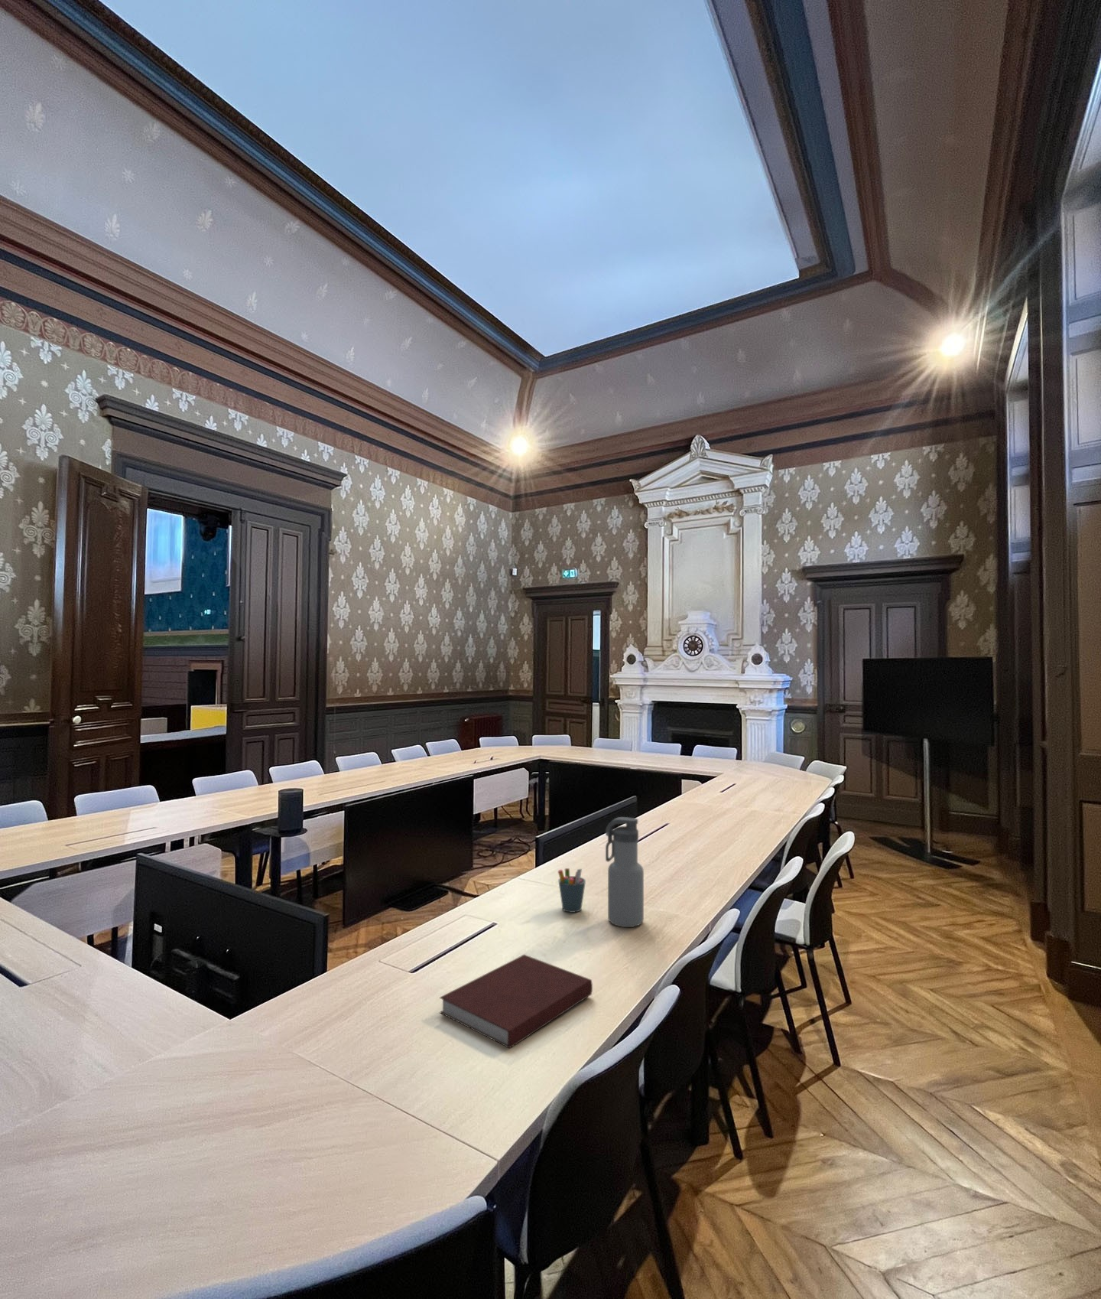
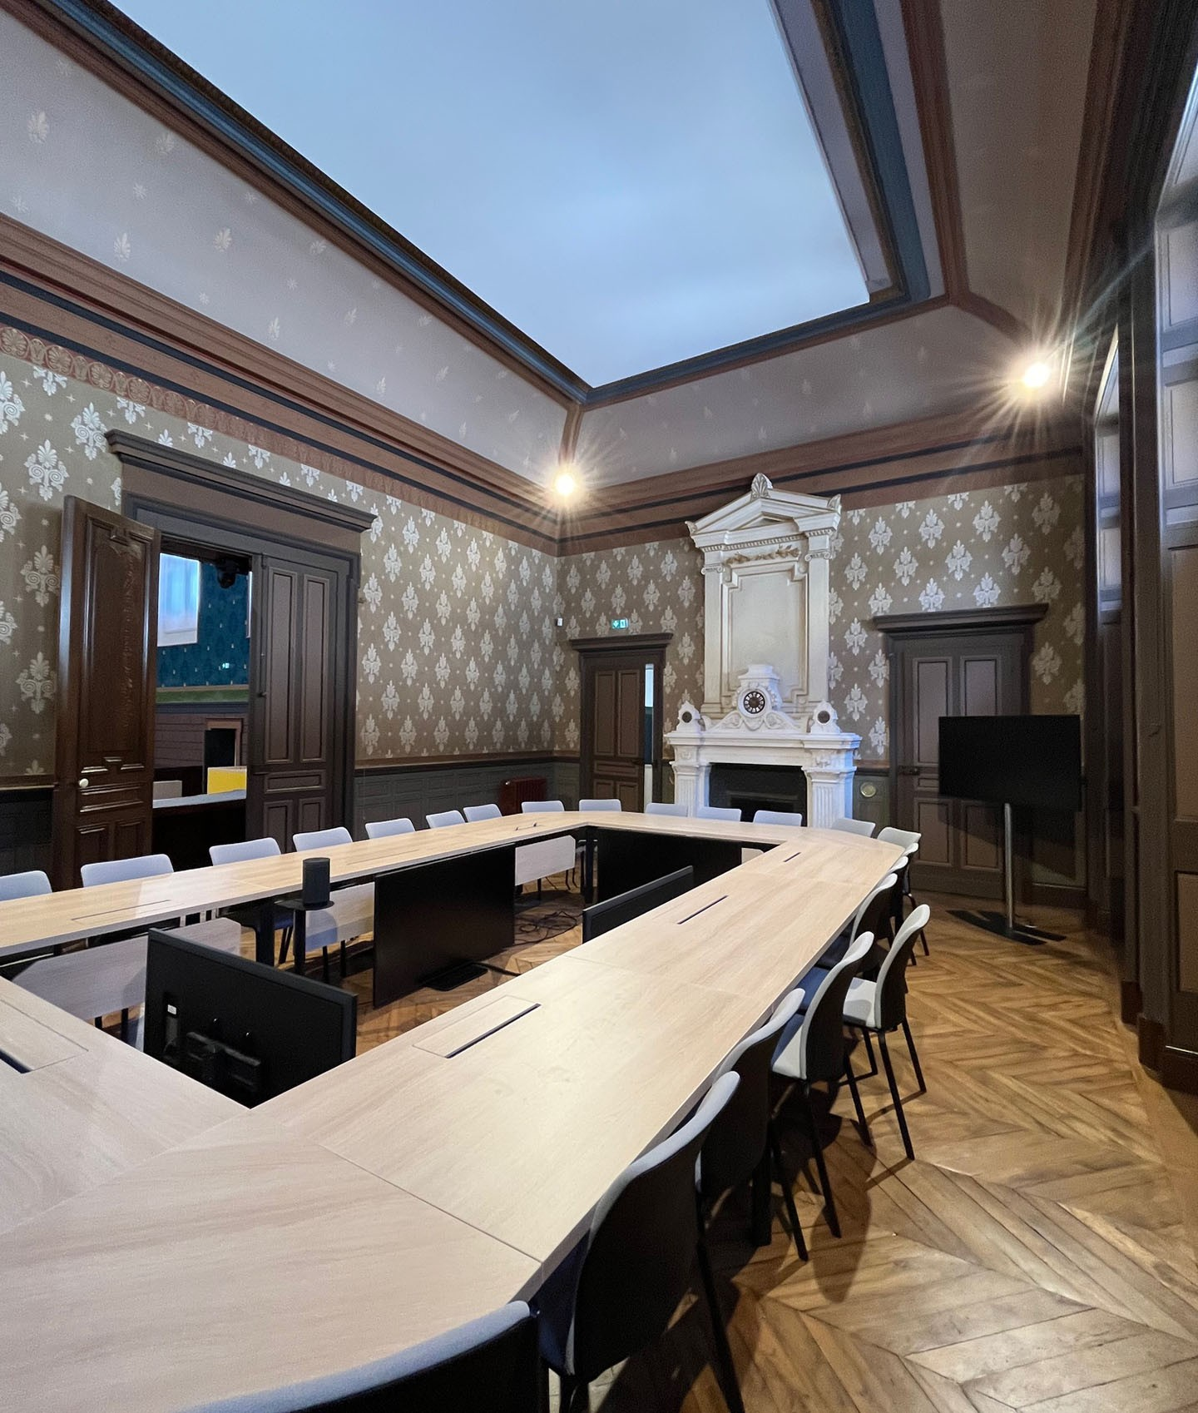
- water bottle (625, 869)
- notebook (518, 996)
- pen holder (571, 887)
